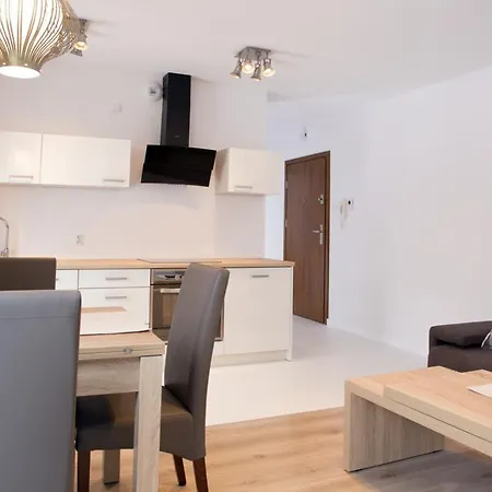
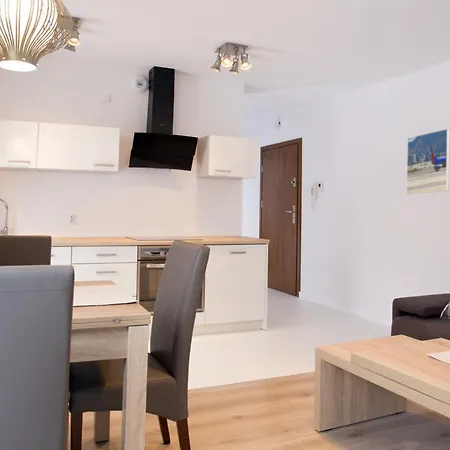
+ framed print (427, 163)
